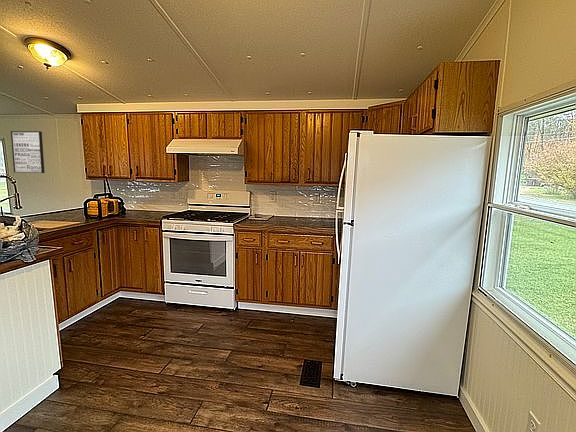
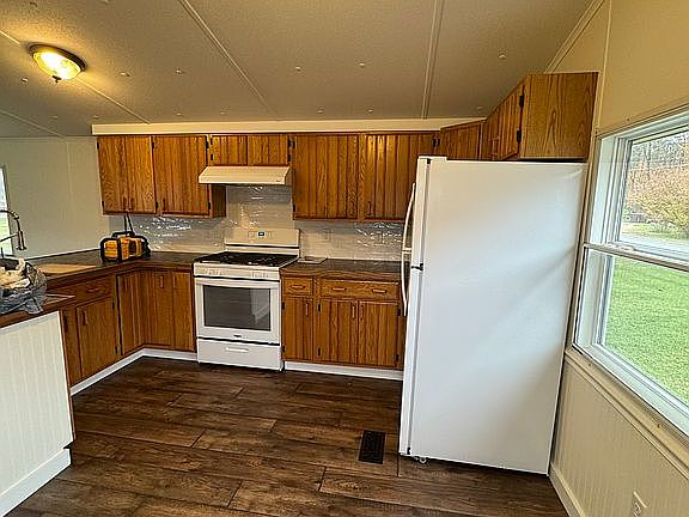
- wall art (27, 152)
